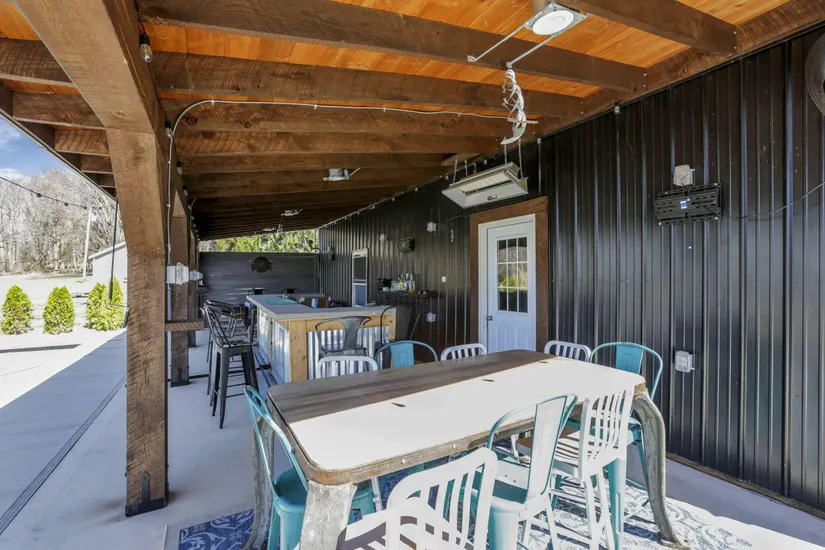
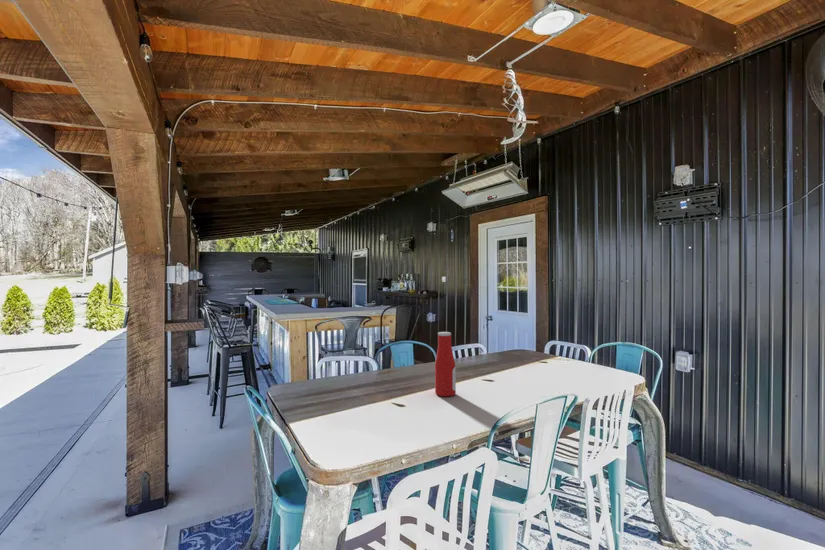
+ bottle (445, 363)
